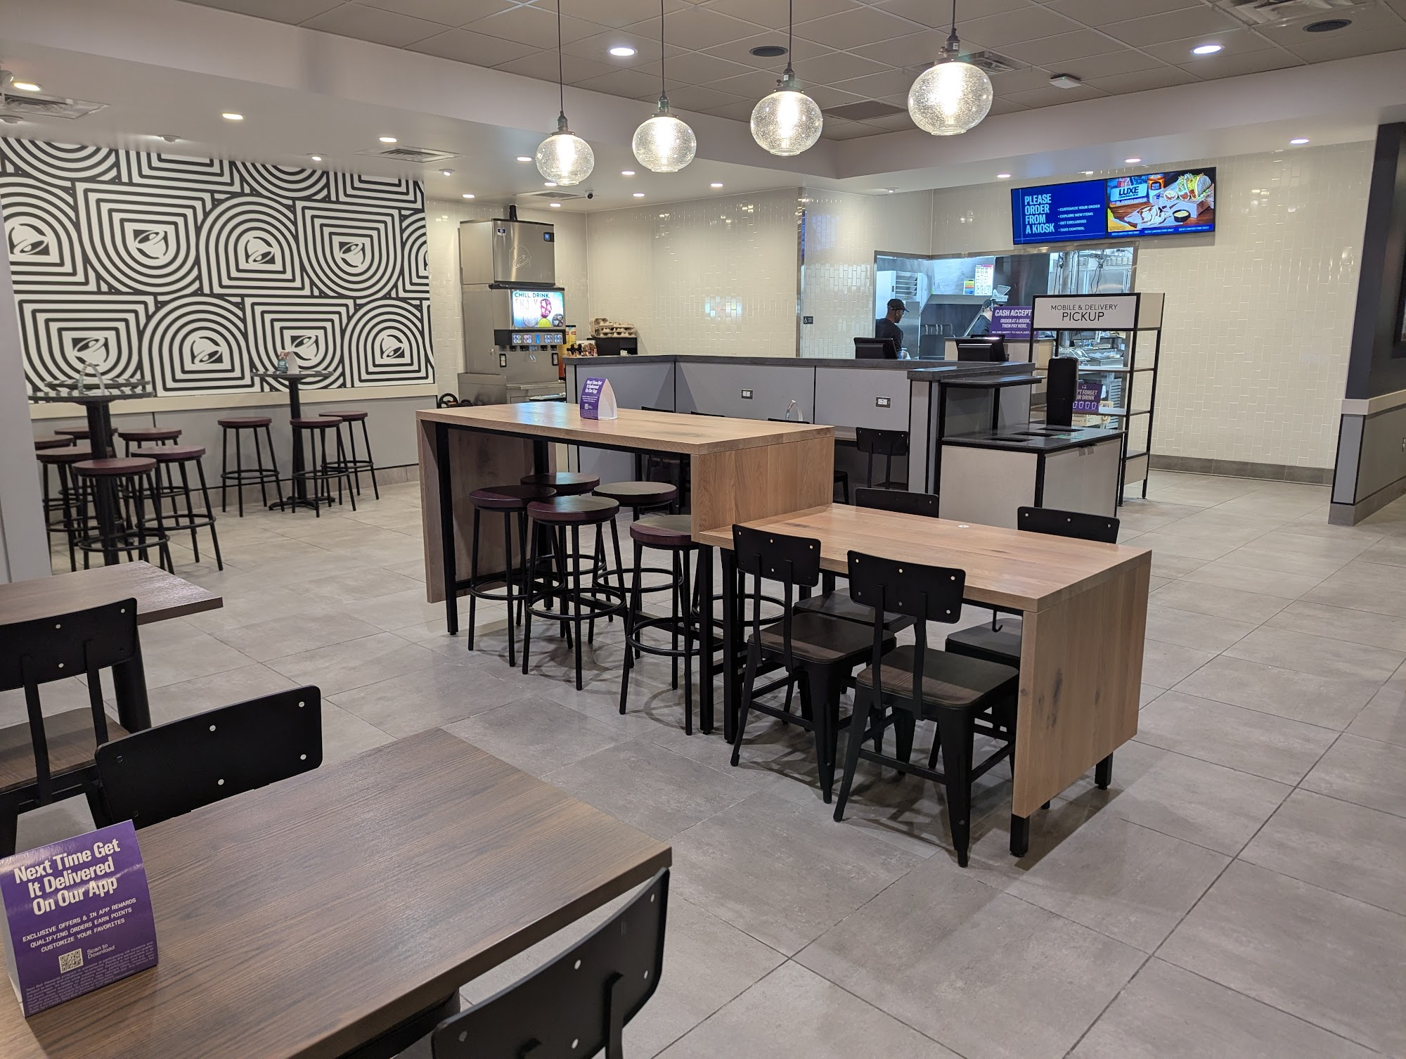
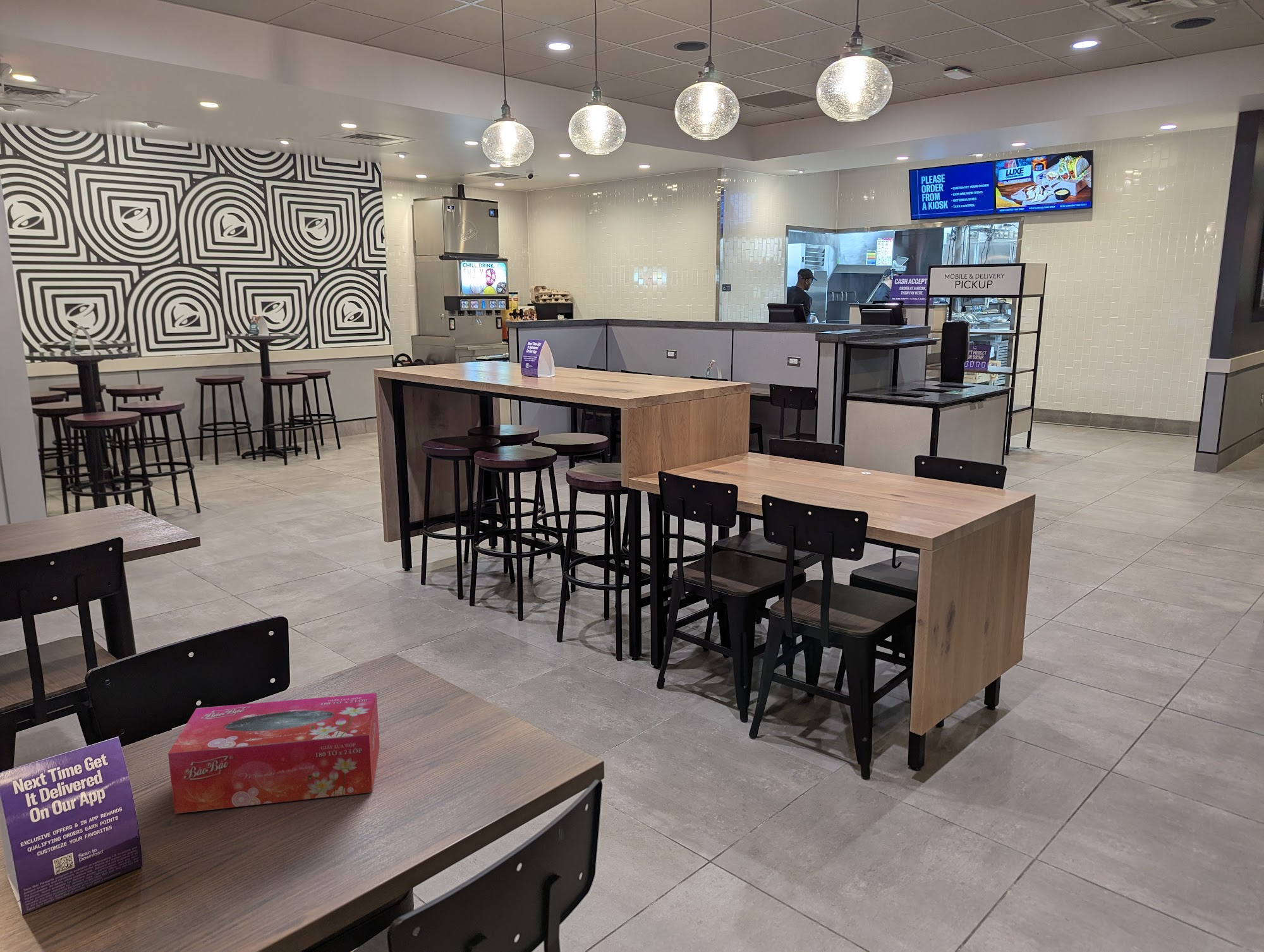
+ tissue box (282, 749)
